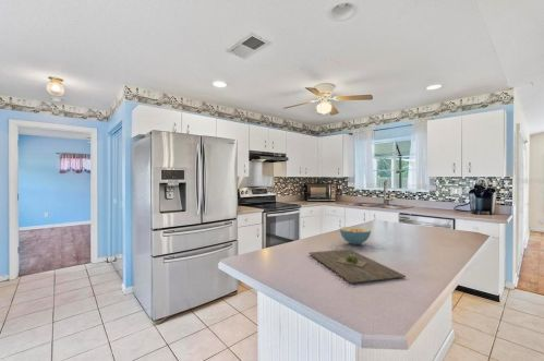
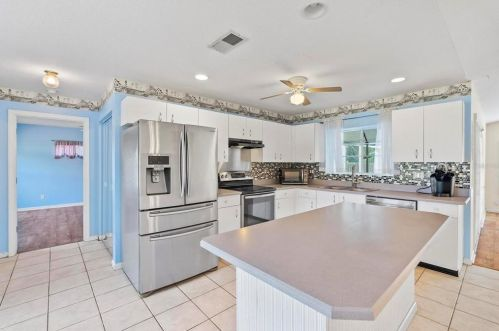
- cereal bowl (354, 236)
- cutting board (350, 258)
